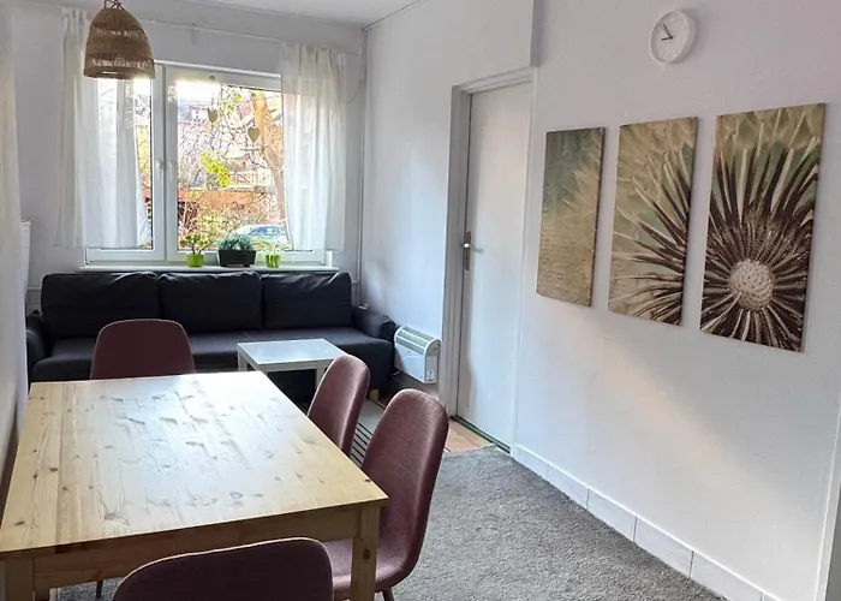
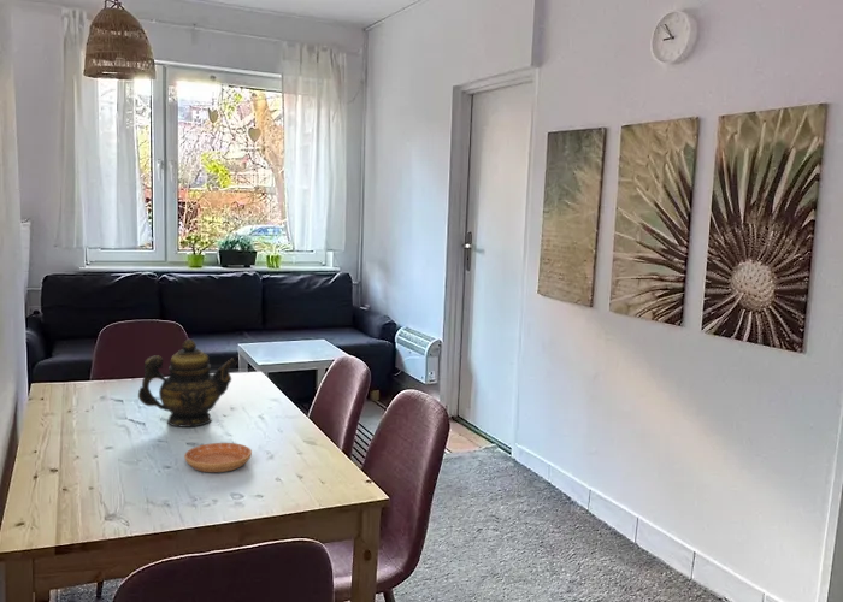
+ saucer (218, 458)
+ teapot (188, 380)
